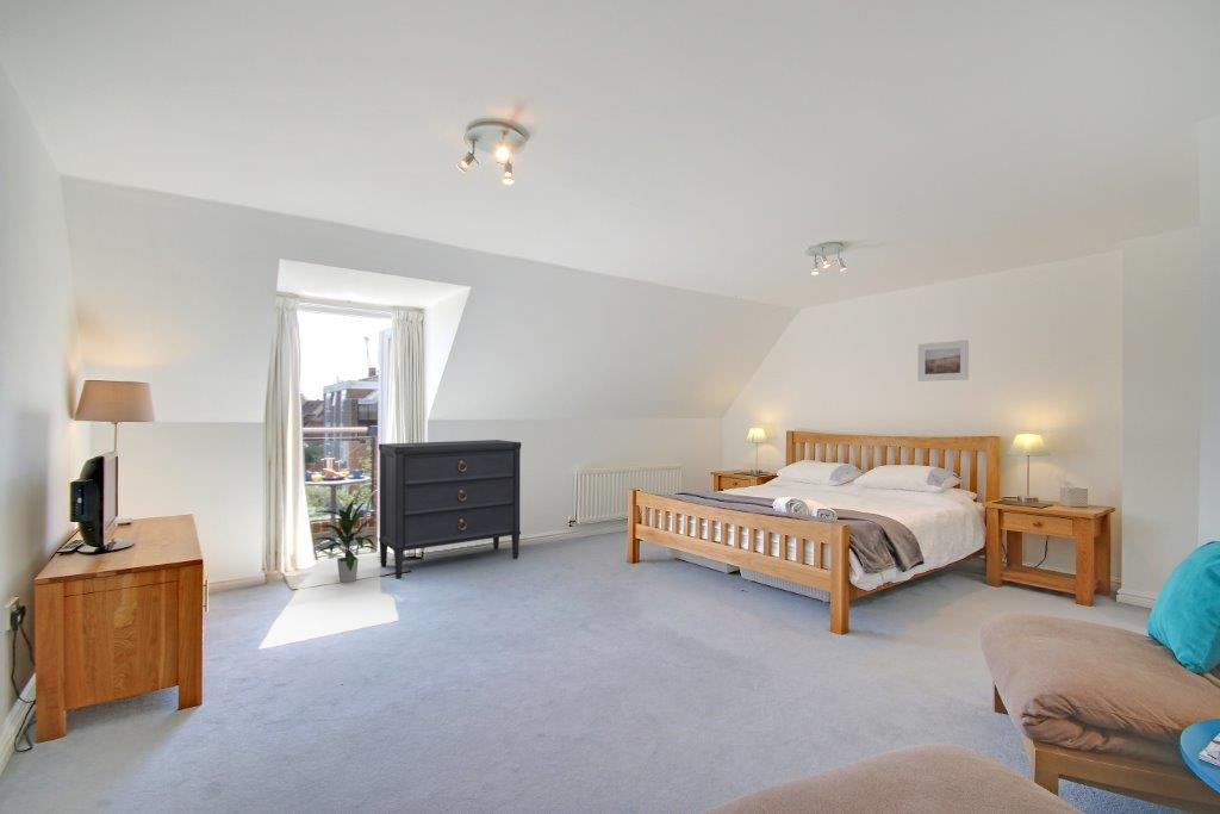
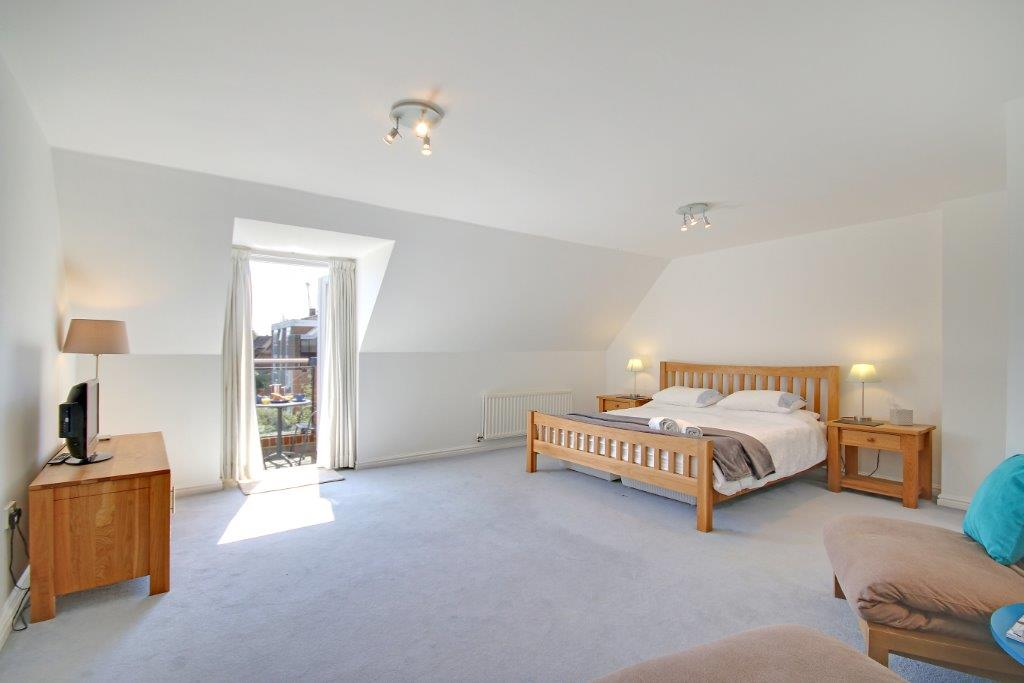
- dresser (452, 502)
- indoor plant (346, 540)
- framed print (942, 361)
